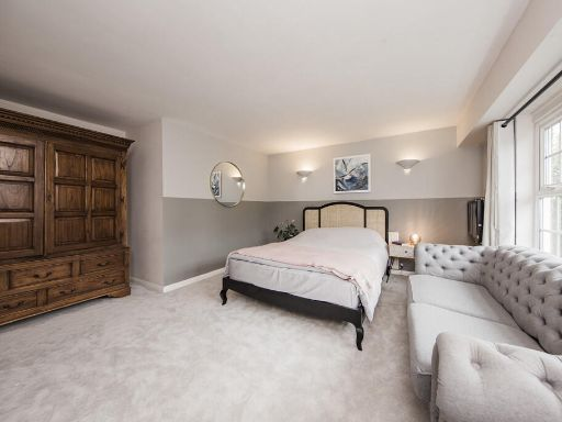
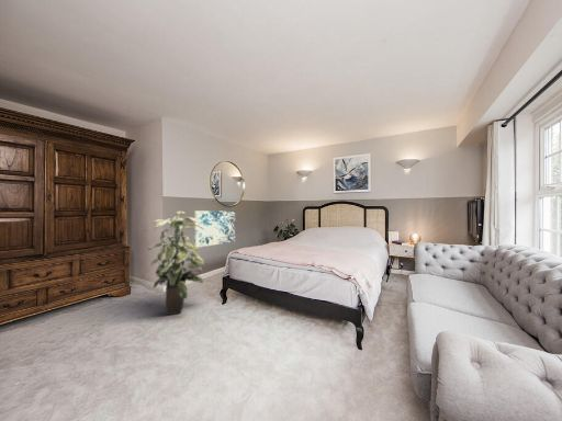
+ indoor plant (178, 262)
+ wall art (216, 227)
